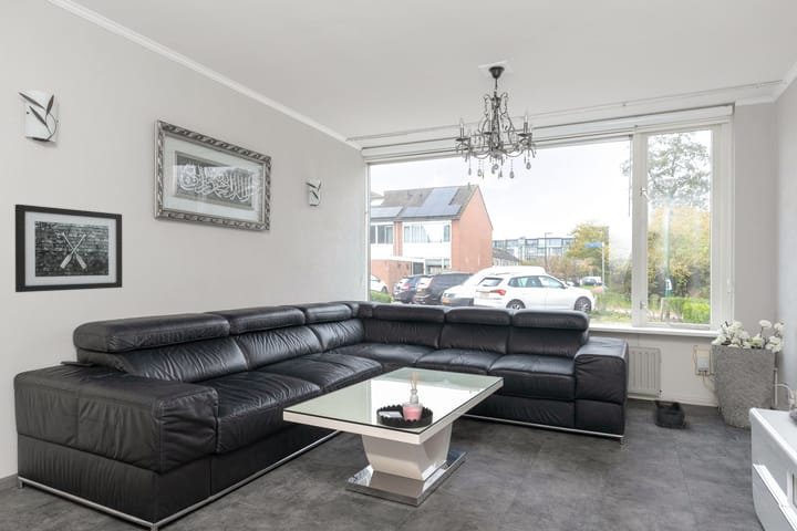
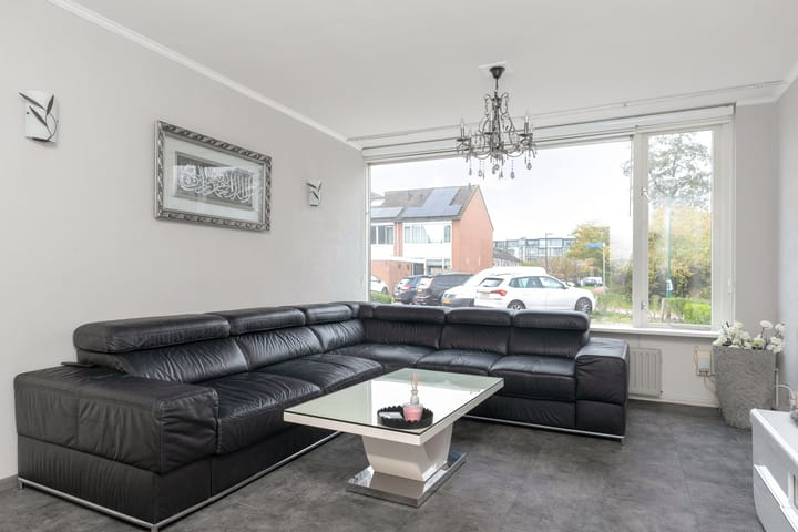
- storage bin (667, 413)
- wall art (73, 249)
